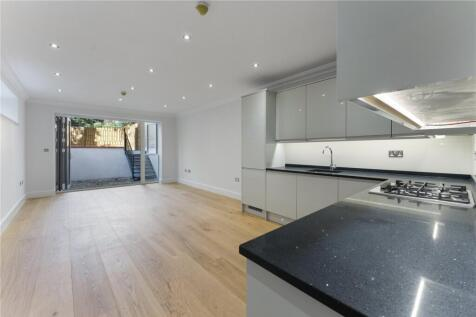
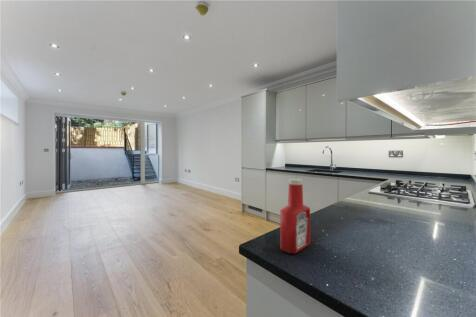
+ soap bottle (295, 212)
